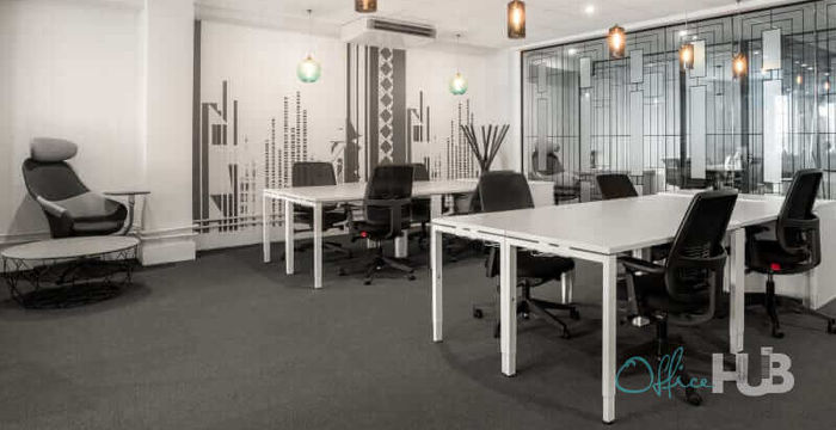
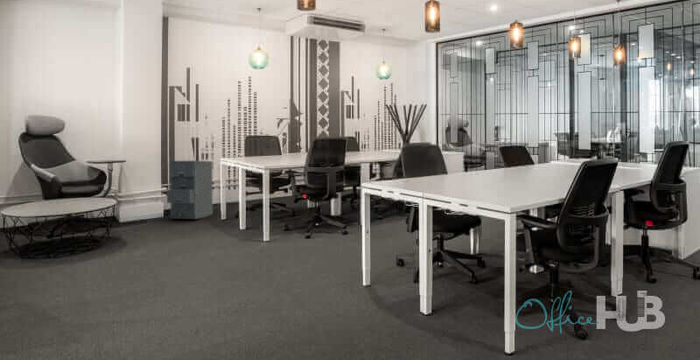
+ filing cabinet (190, 189)
